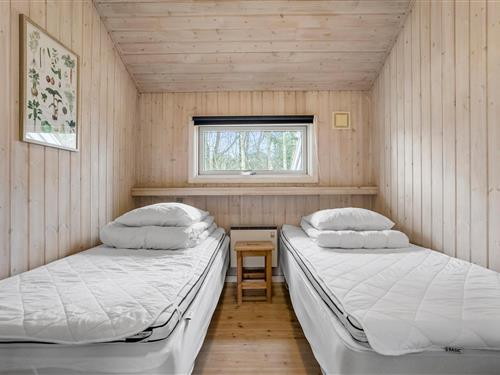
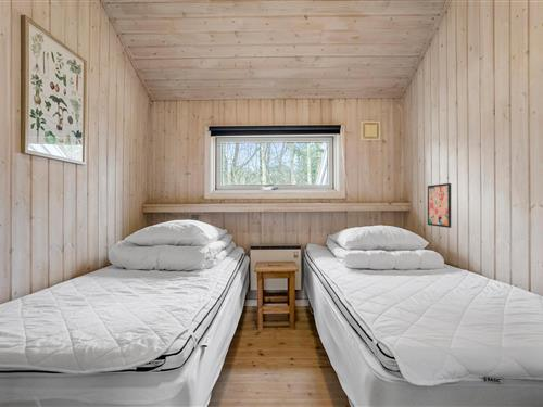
+ wall art (438, 205)
